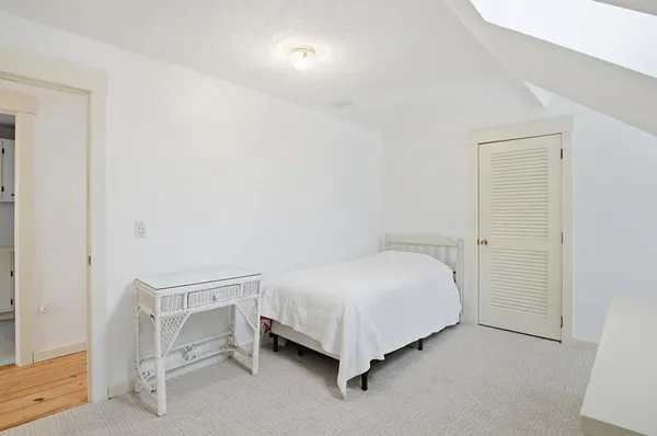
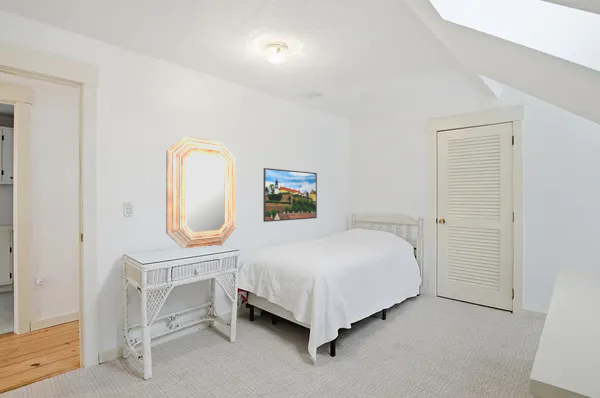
+ home mirror (204, 193)
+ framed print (292, 195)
